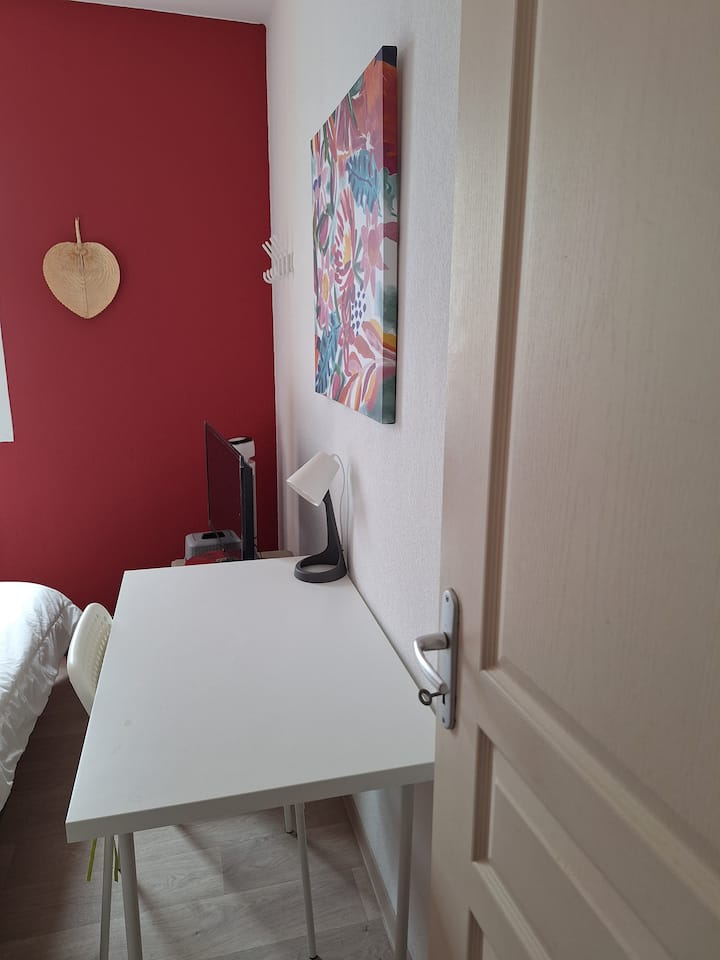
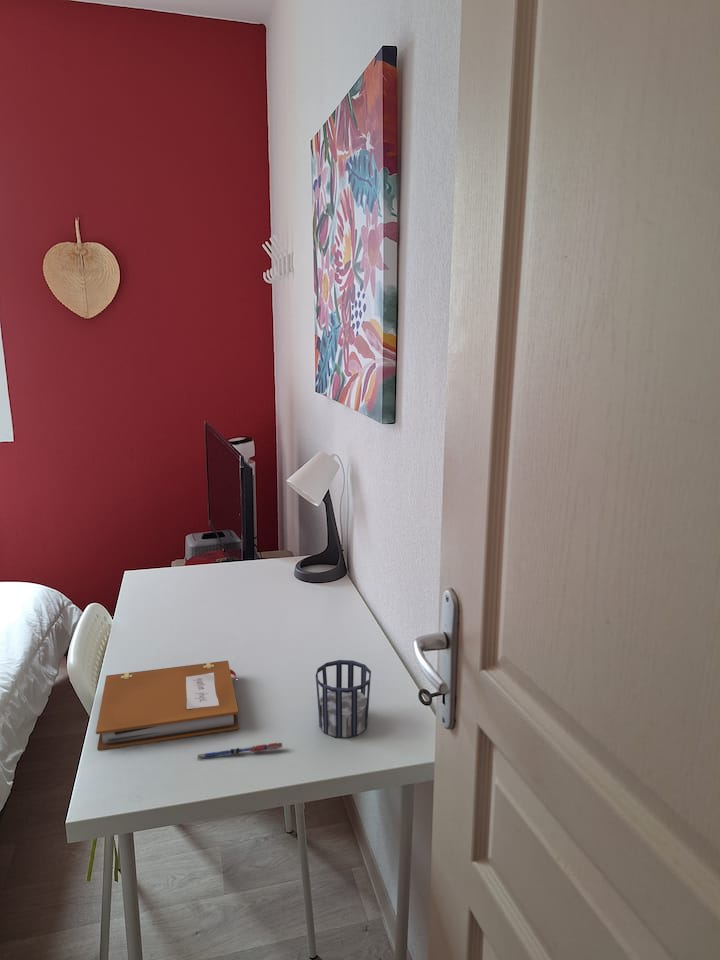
+ notebook (172, 699)
+ cup (343, 698)
+ pen (240, 749)
